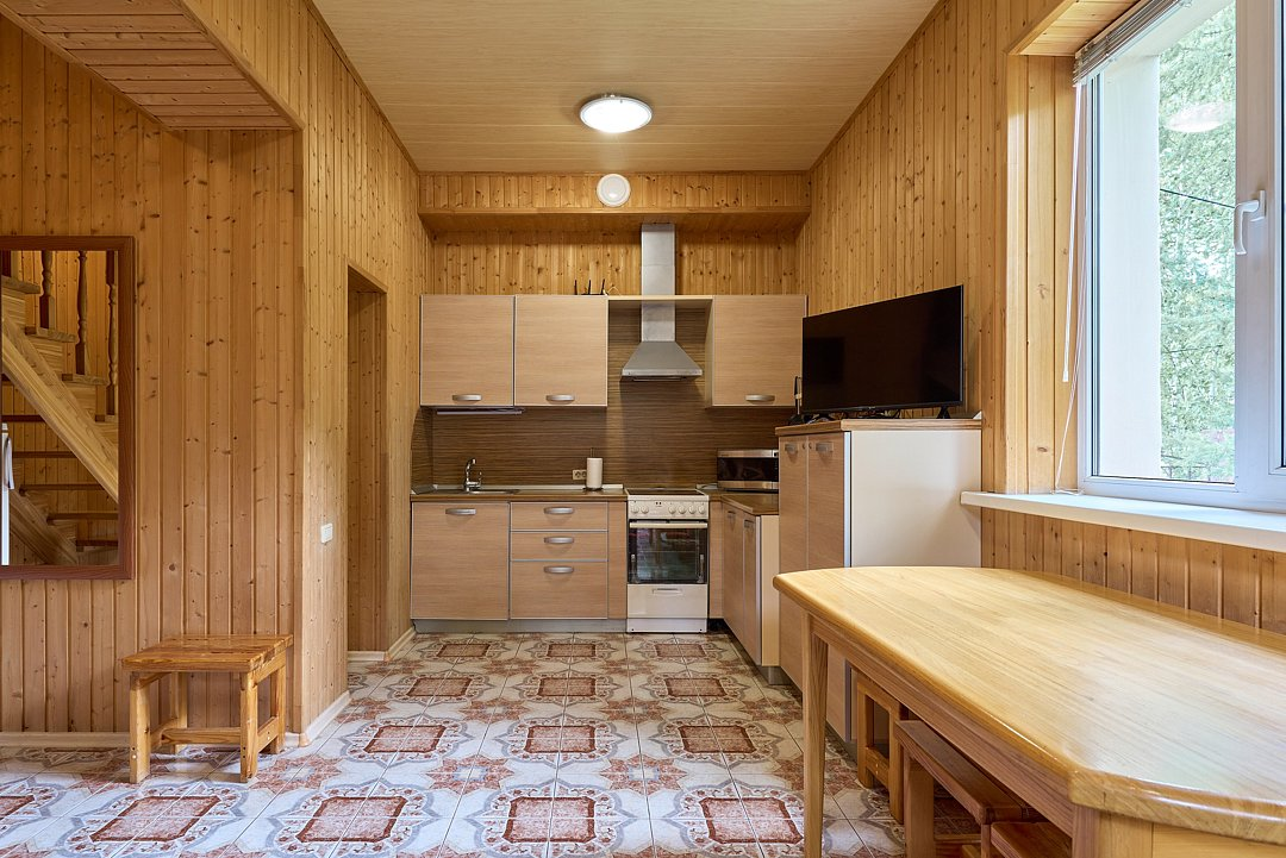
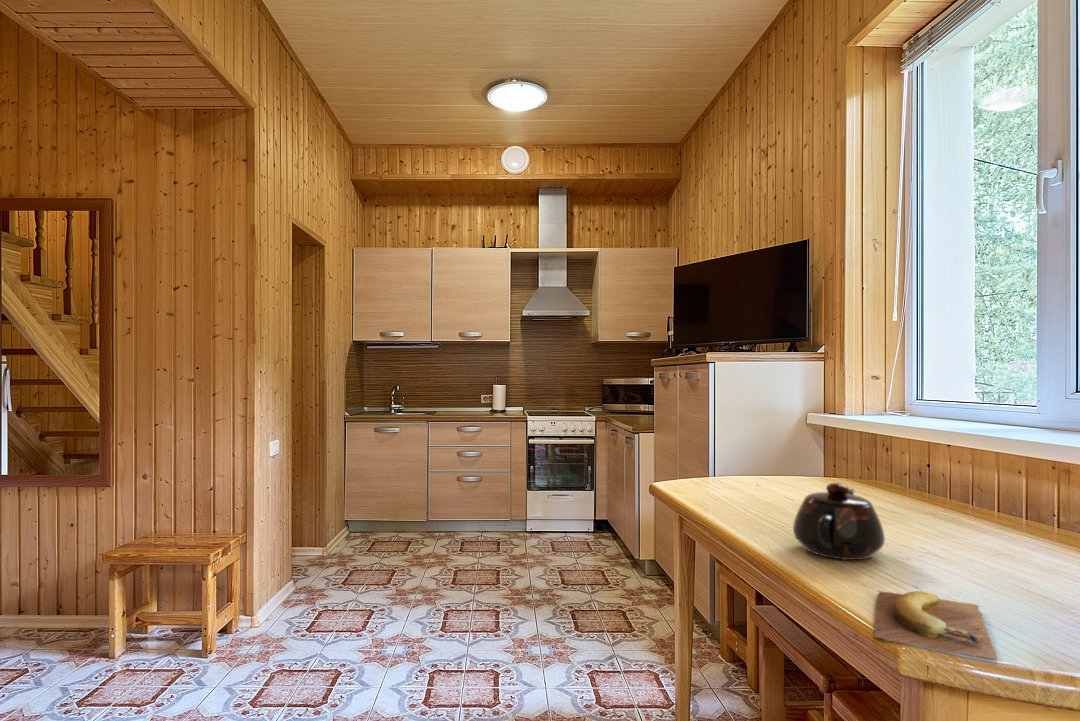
+ banana (929, 612)
+ teapot (838, 516)
